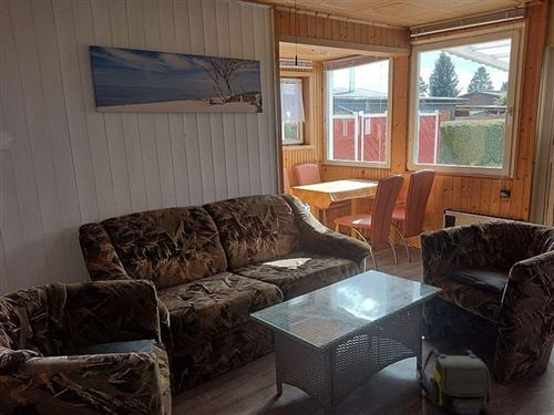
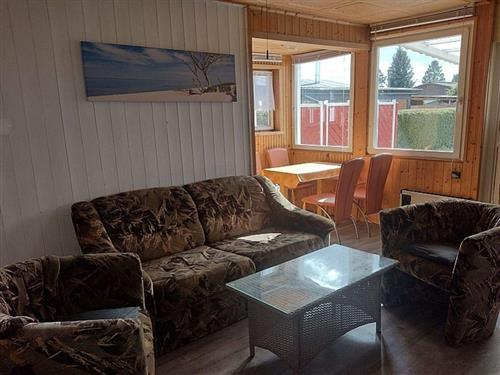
- shoulder bag (456, 377)
